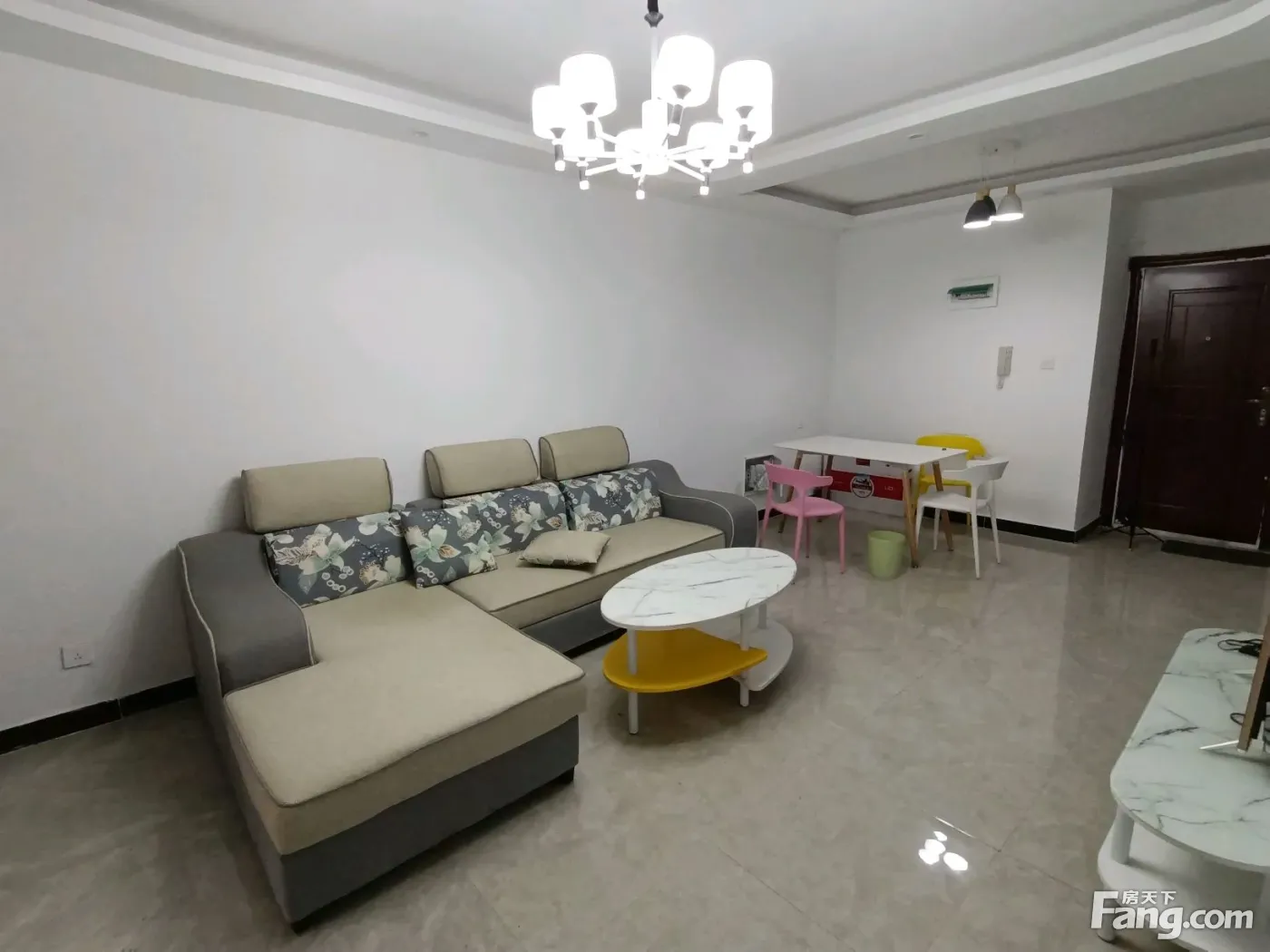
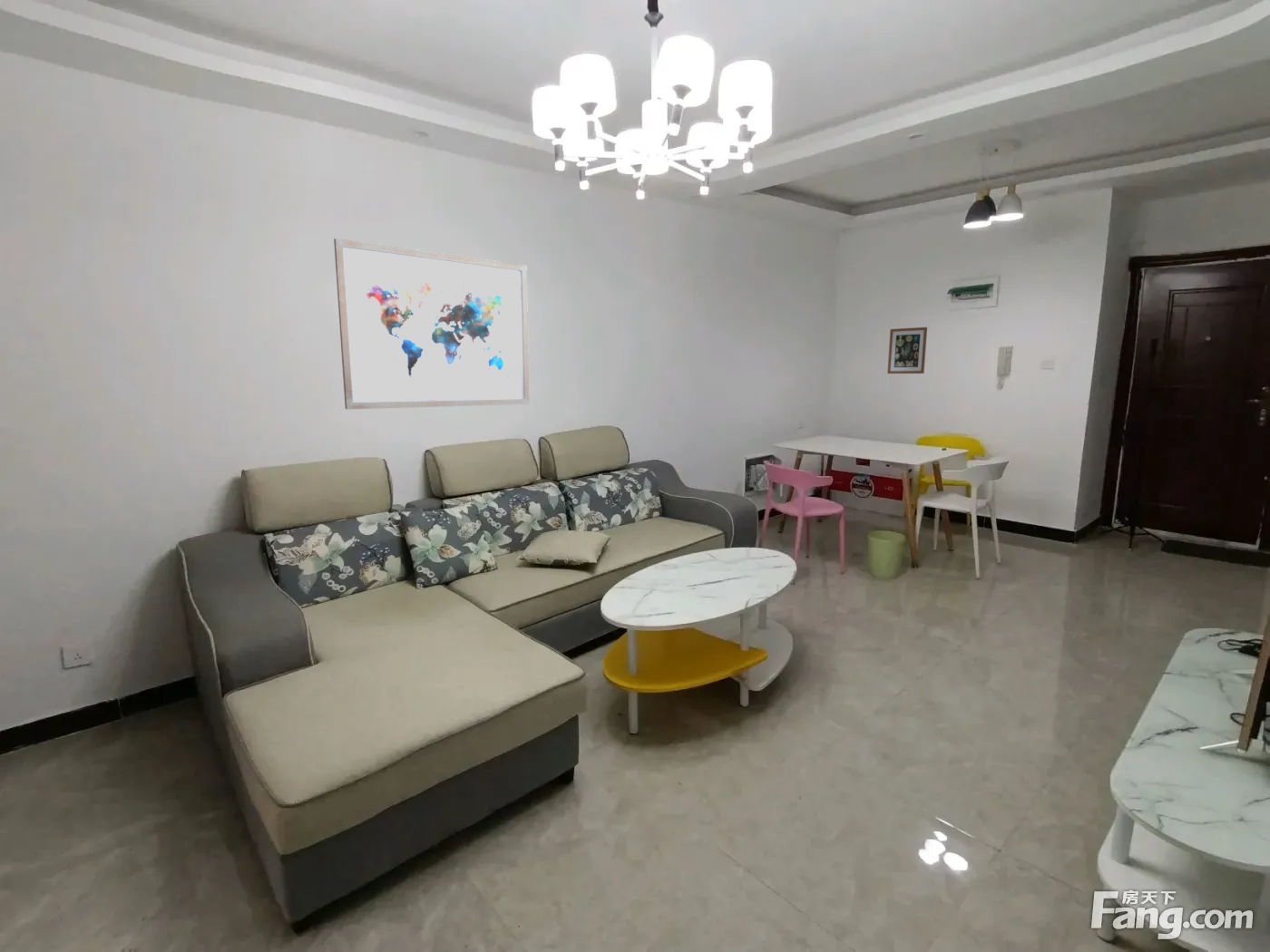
+ wall art (906, 351)
+ wall art (443, 331)
